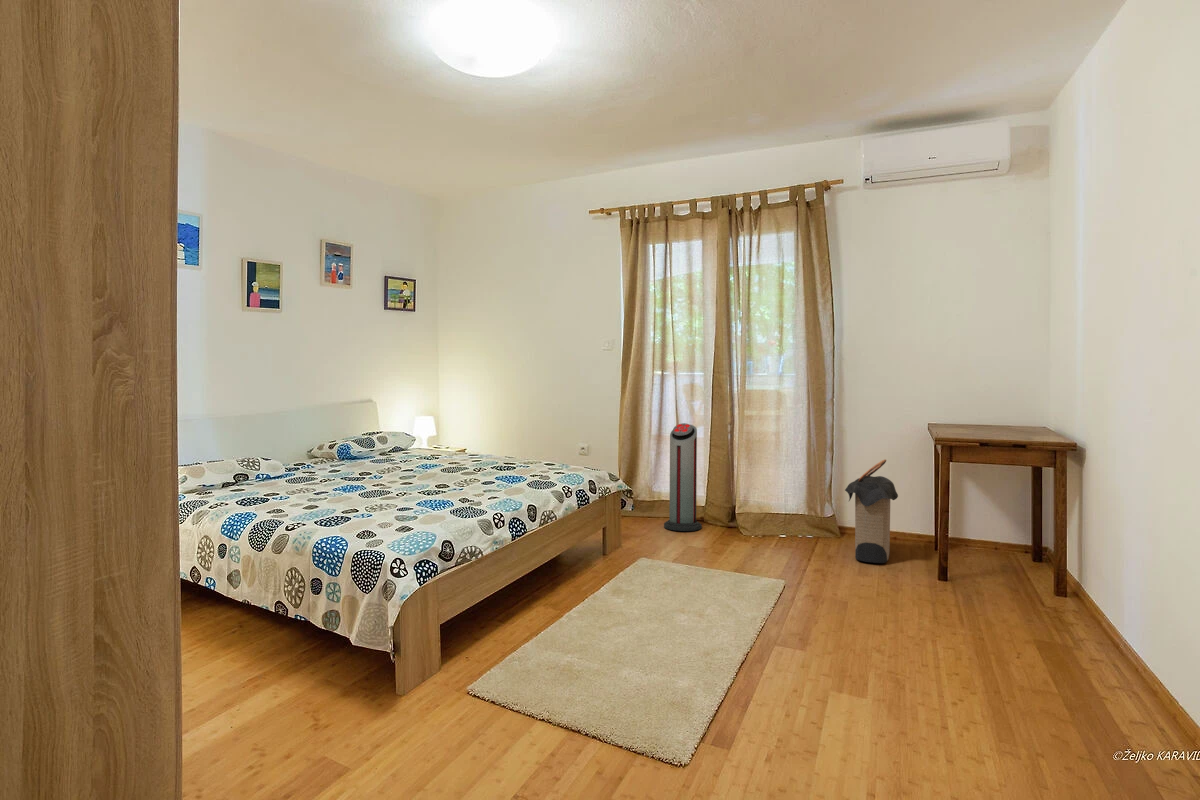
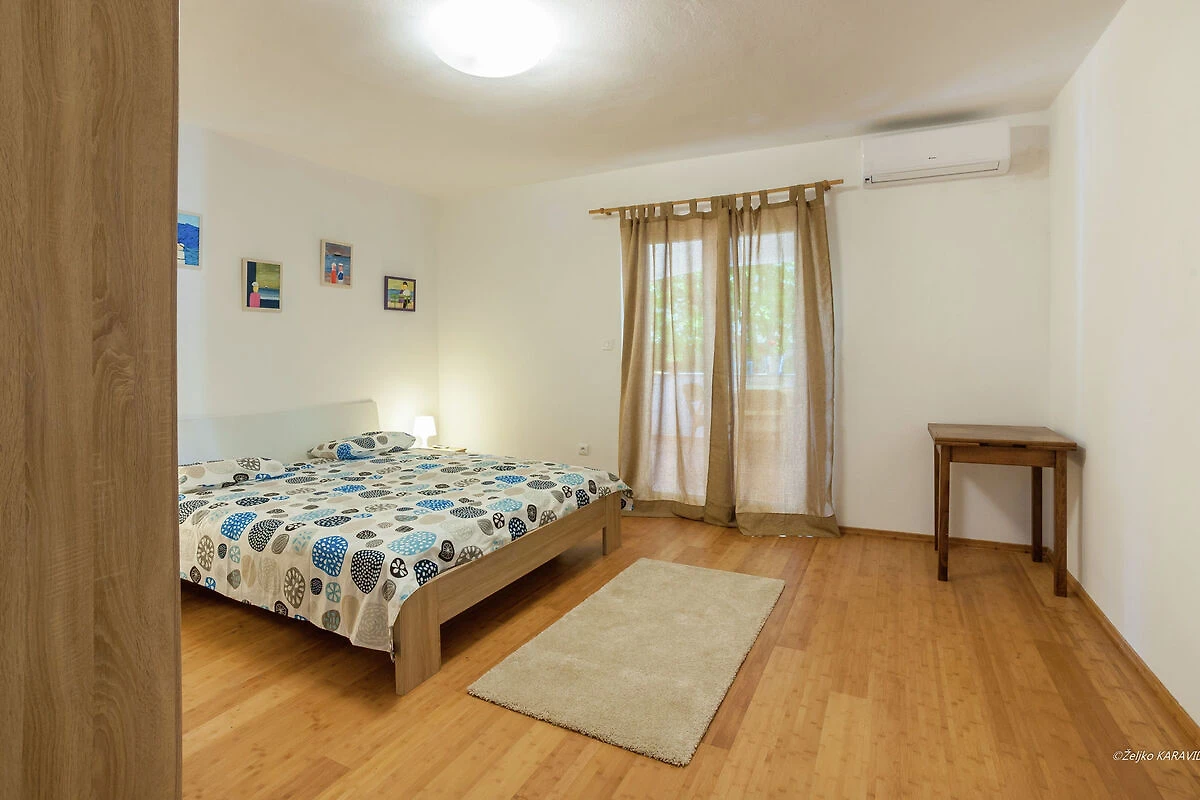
- laundry hamper (870, 505)
- air purifier (683, 475)
